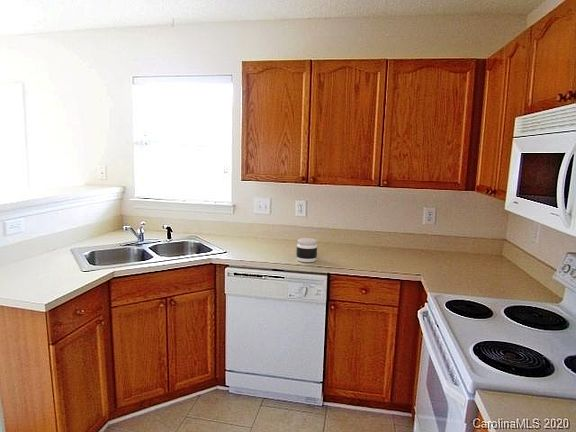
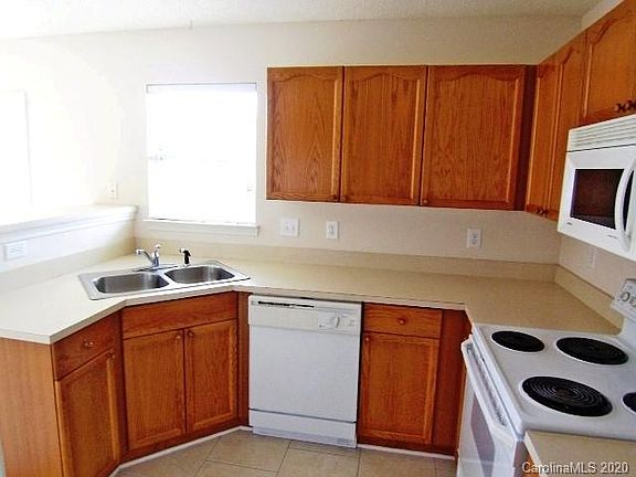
- jar (306, 249)
